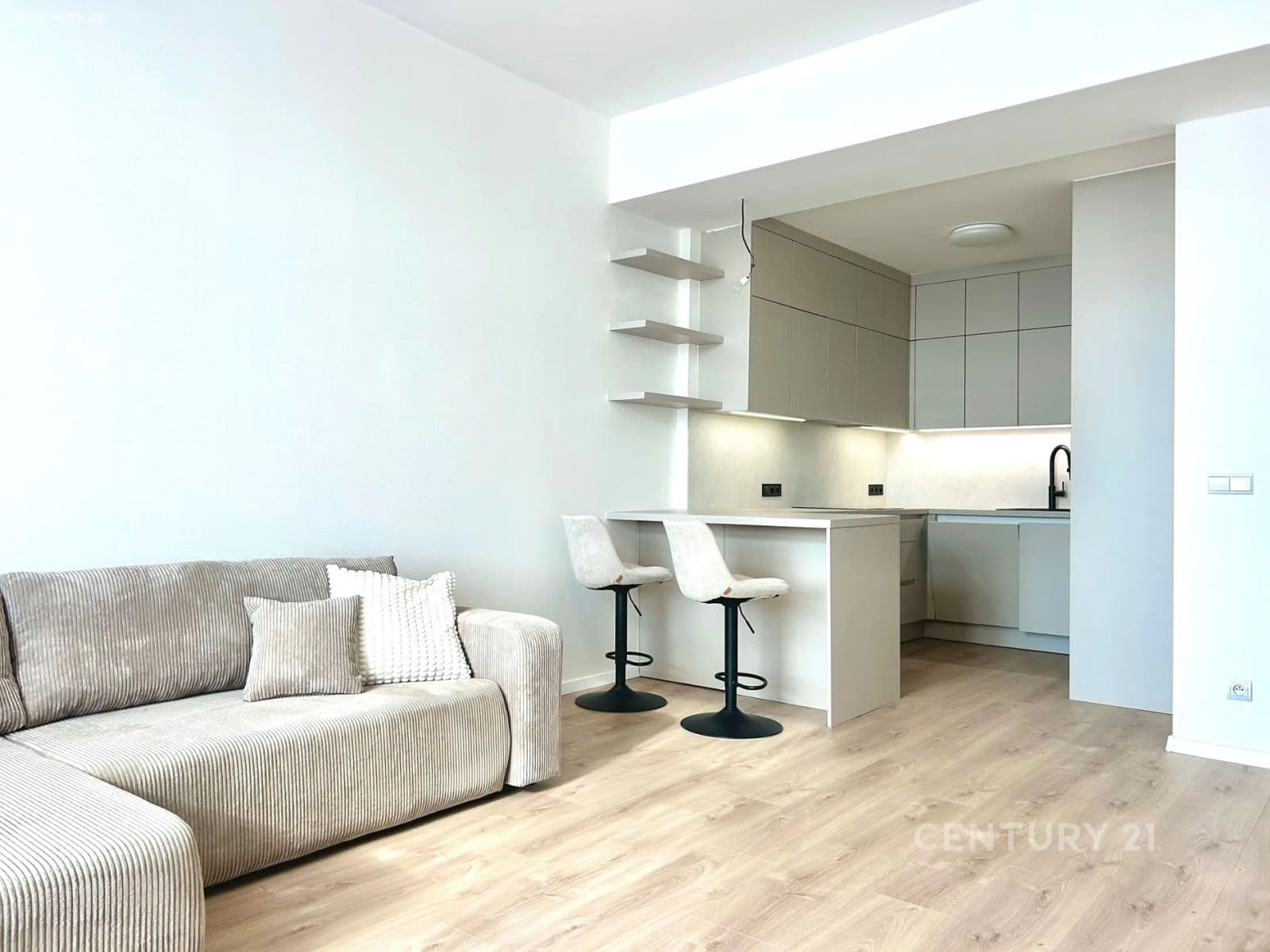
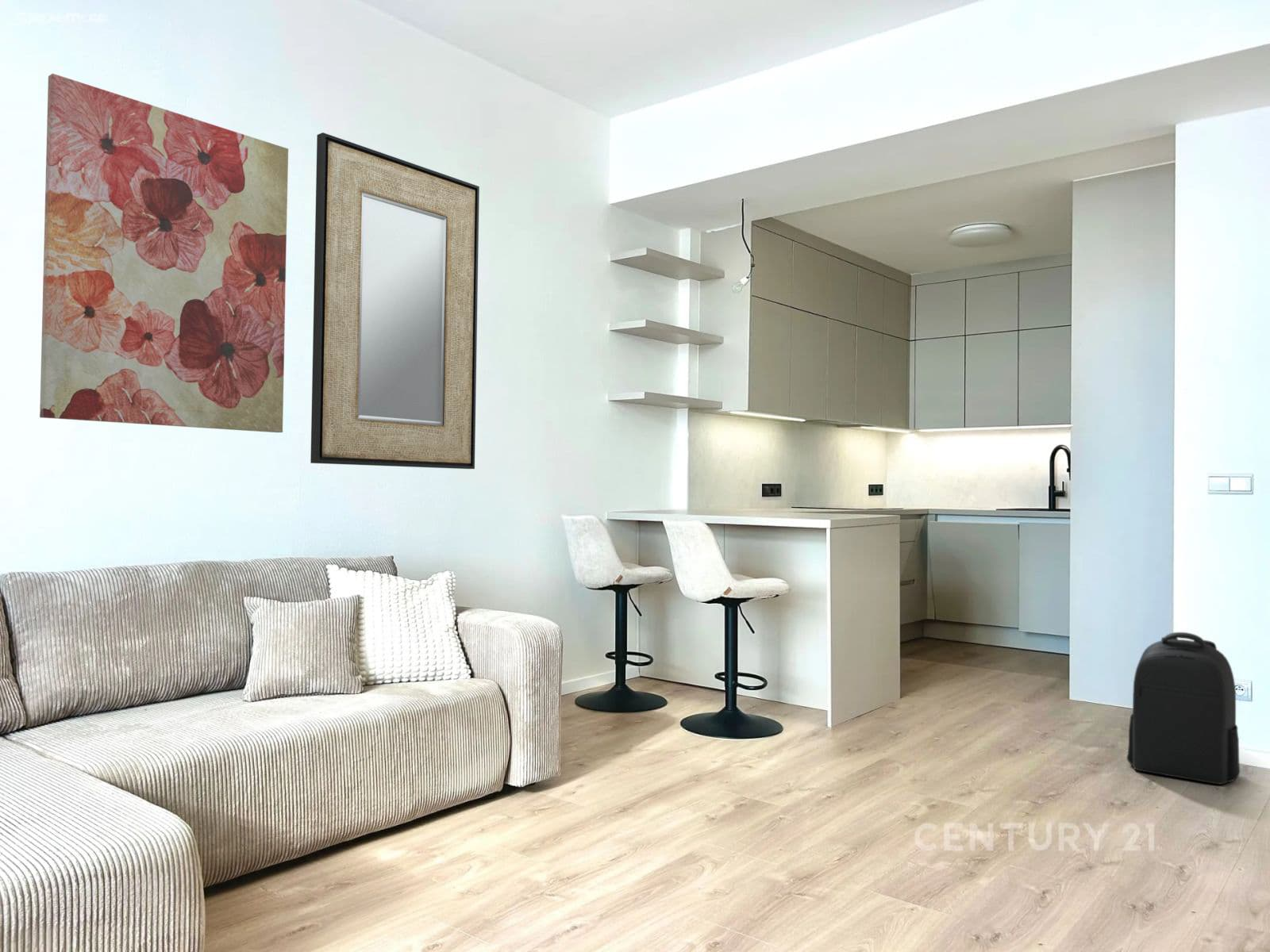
+ home mirror (401, 313)
+ backpack (1183, 700)
+ wall art (175, 270)
